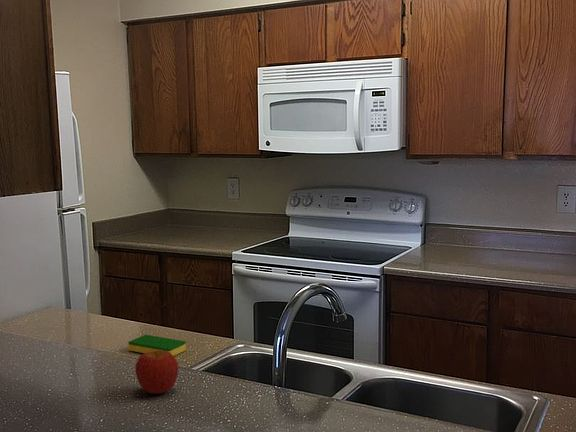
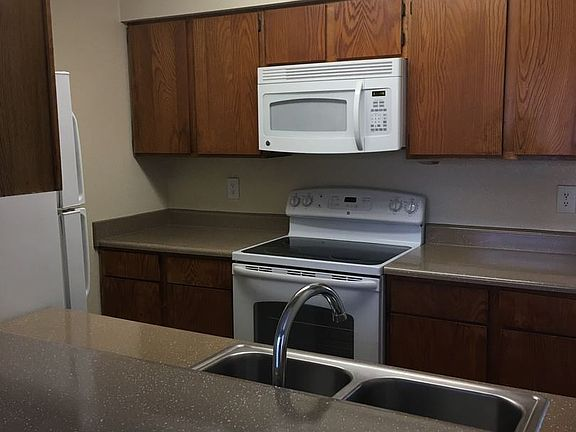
- dish sponge (157, 345)
- apple (156, 371)
